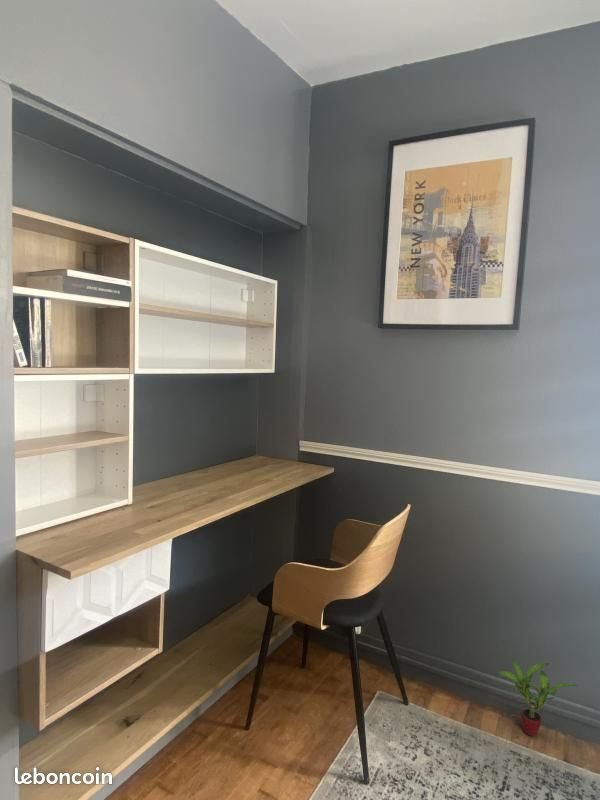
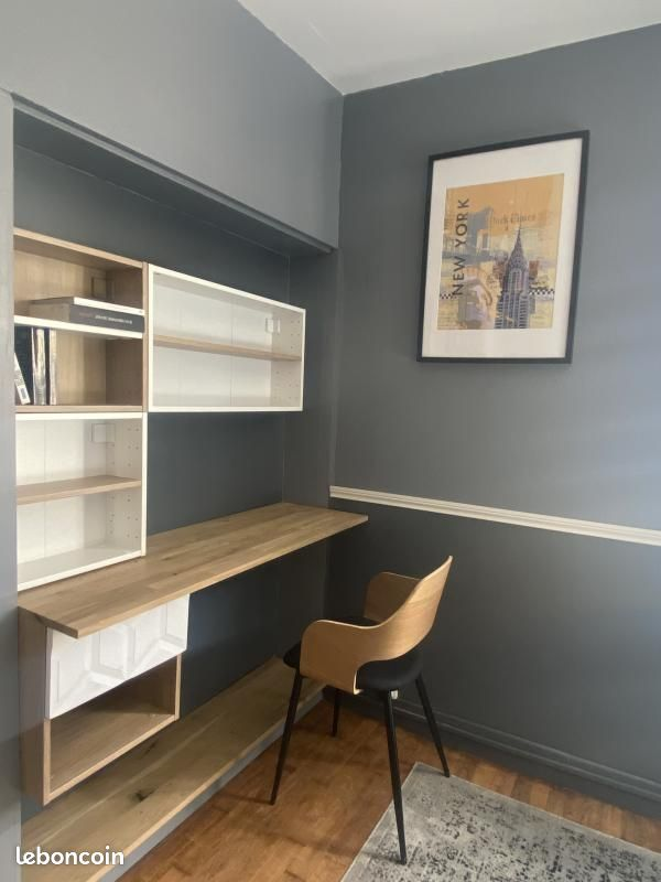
- potted plant (533, 704)
